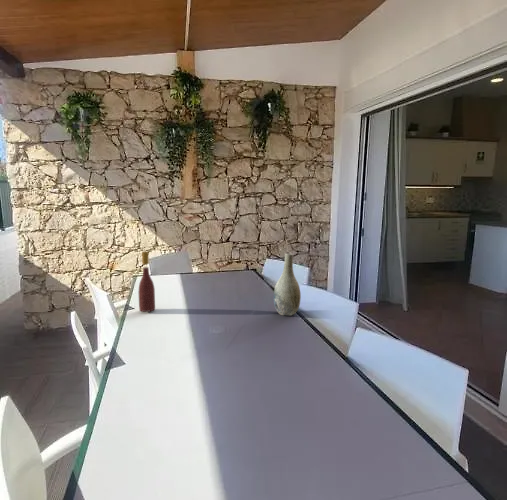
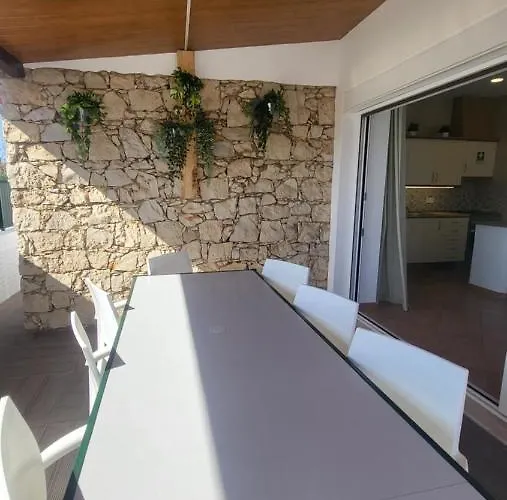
- wine bottle (146, 281)
- vase (287, 284)
